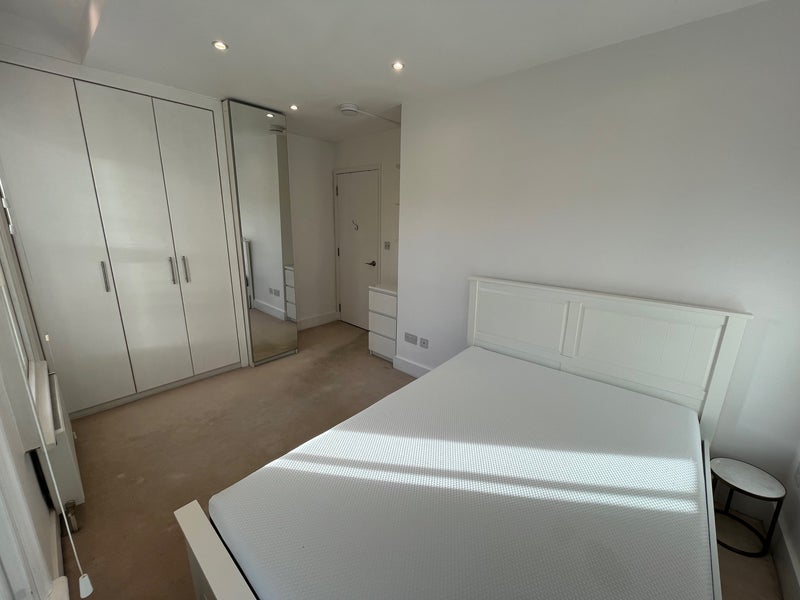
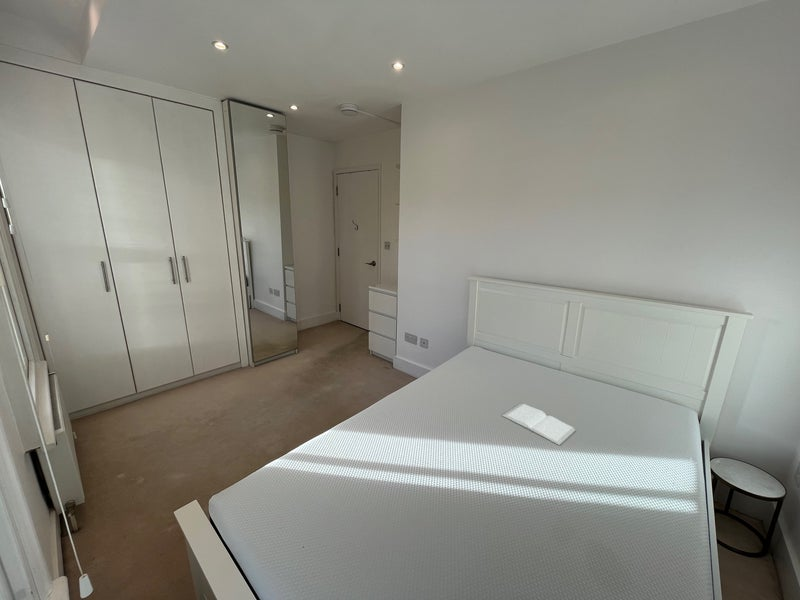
+ book (537, 420)
